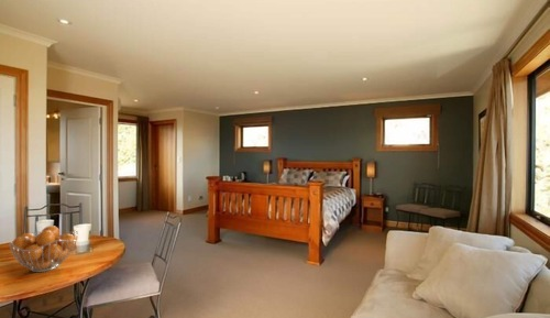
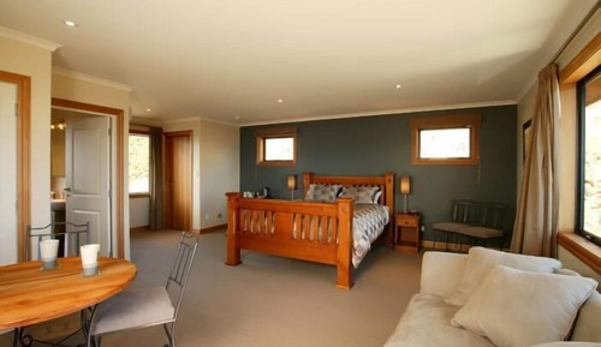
- fruit basket (45, 248)
